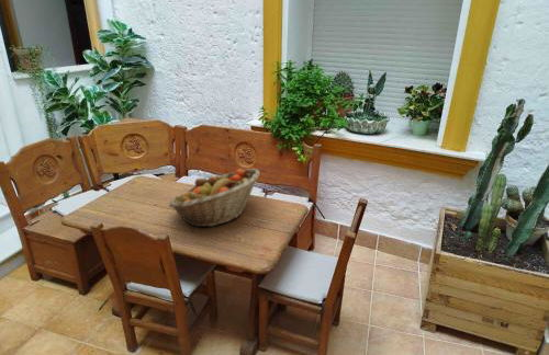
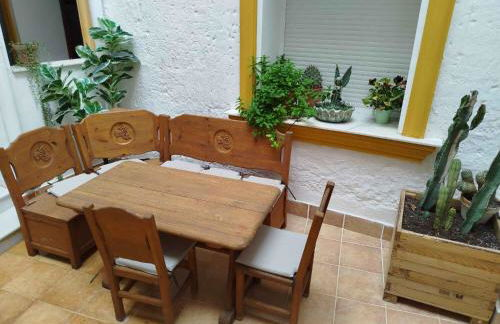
- fruit basket (216, 193)
